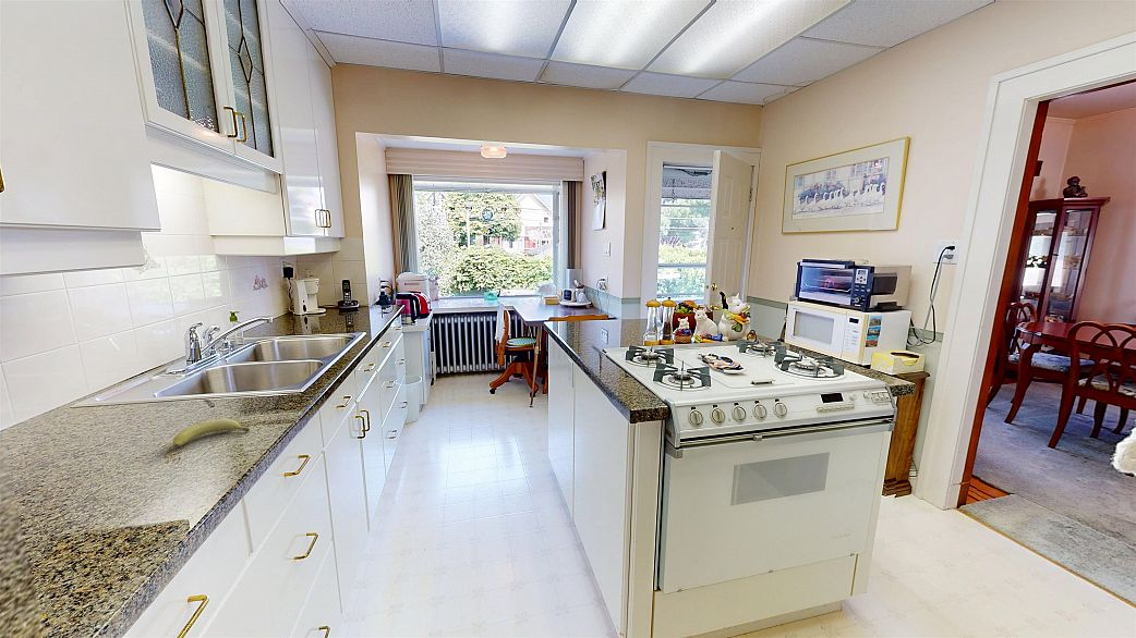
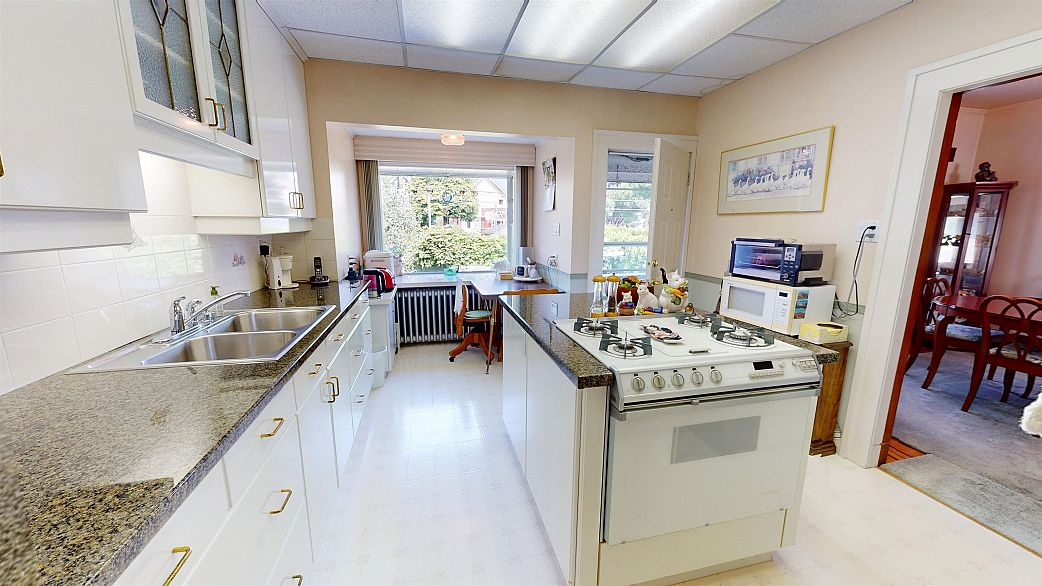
- fruit (210, 430)
